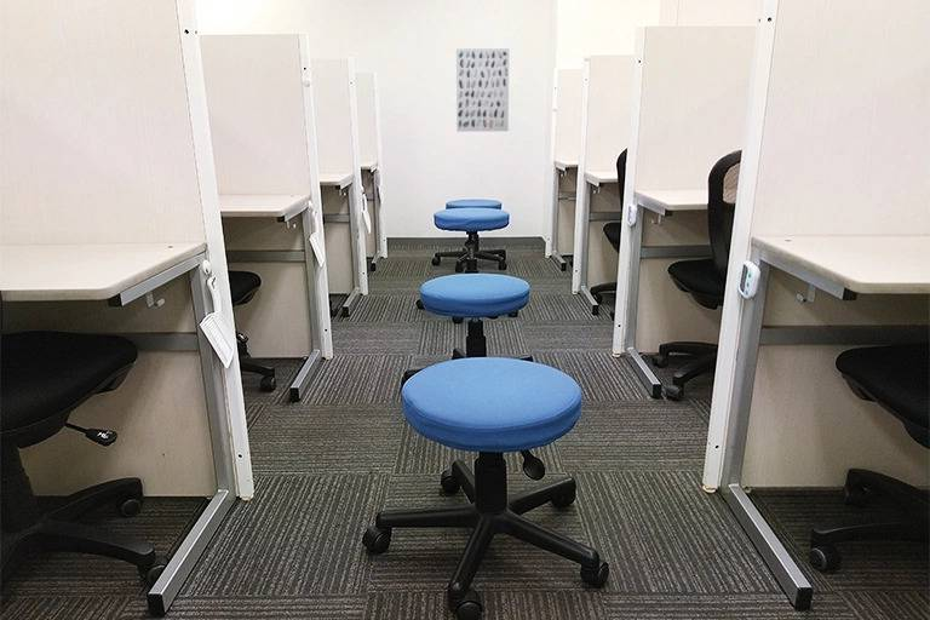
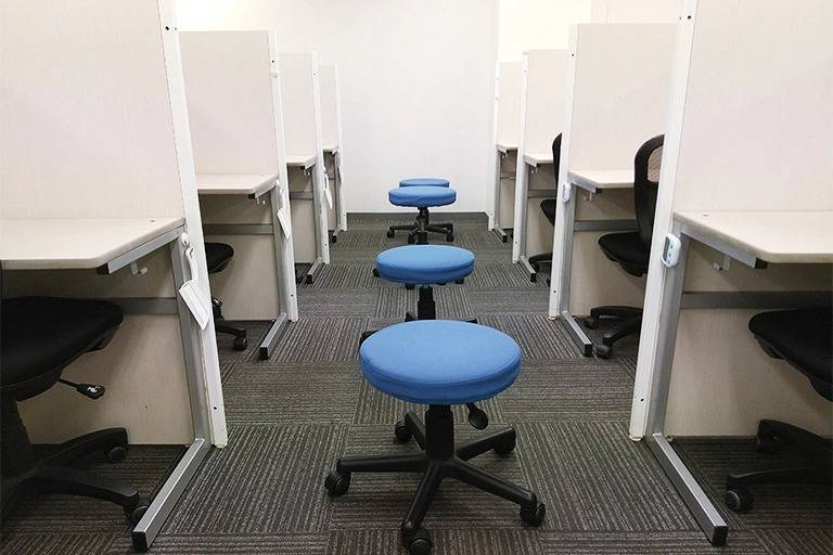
- wall art (482, 91)
